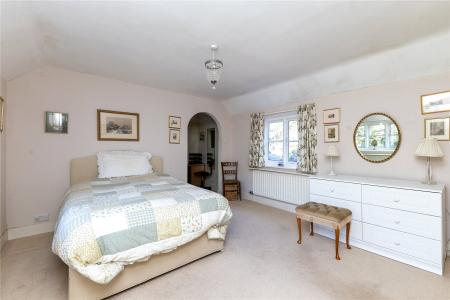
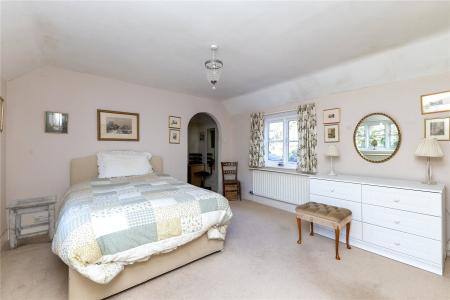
+ stool (34, 224)
